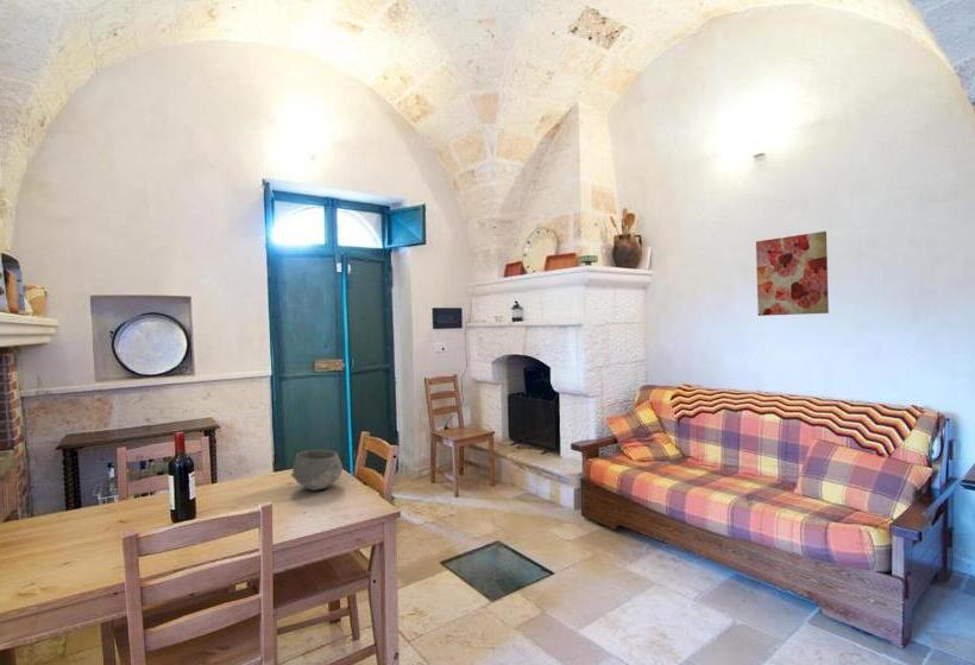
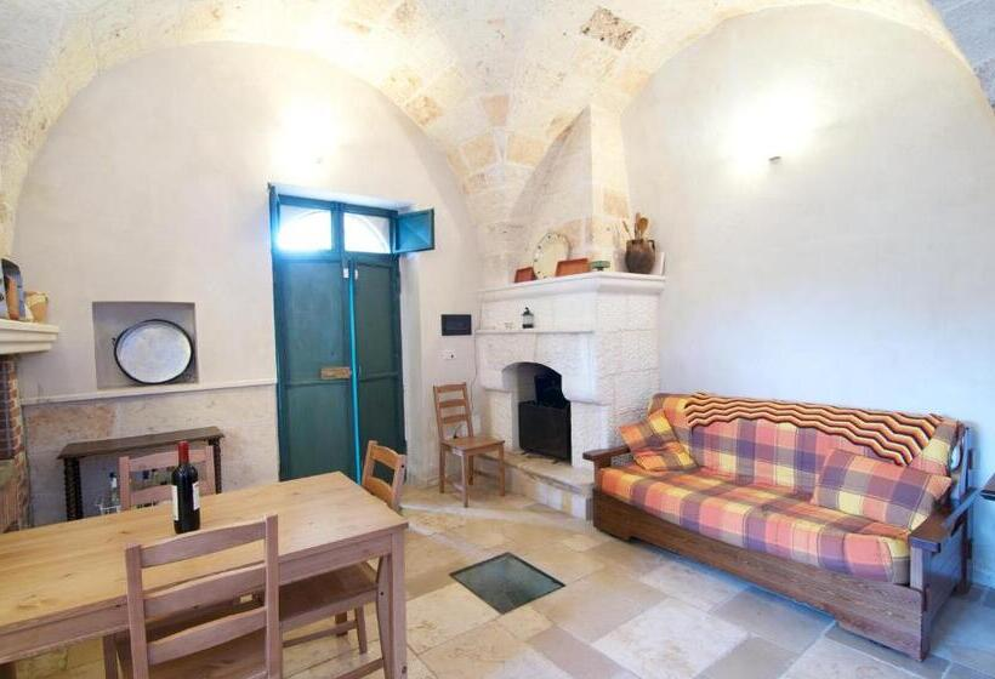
- wall art (790, 276)
- bowl (316, 470)
